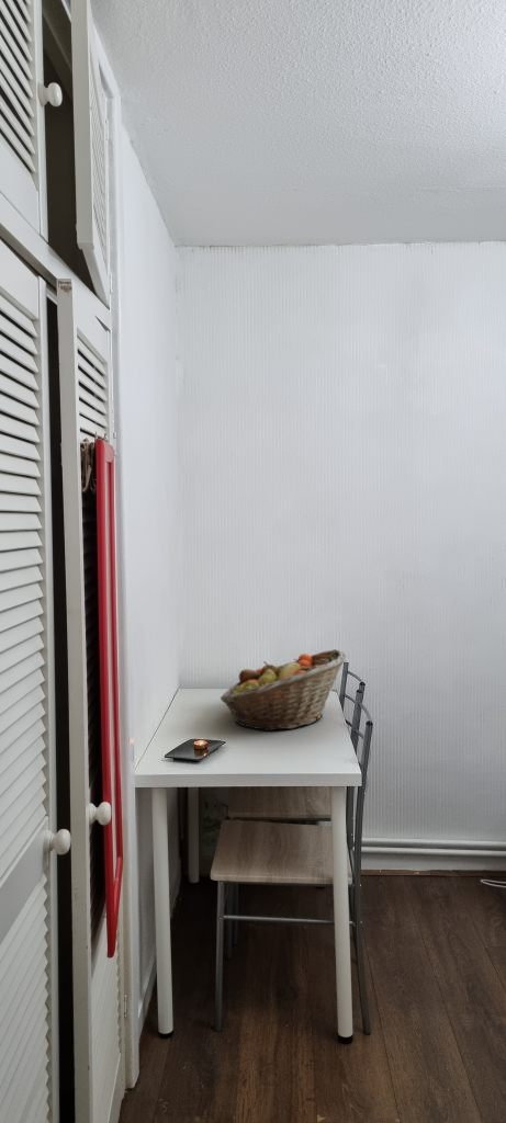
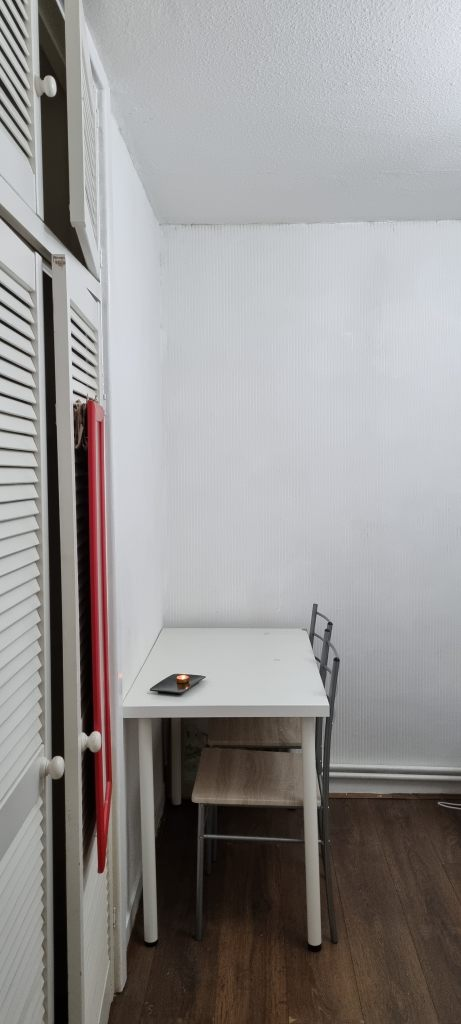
- fruit basket (284, 685)
